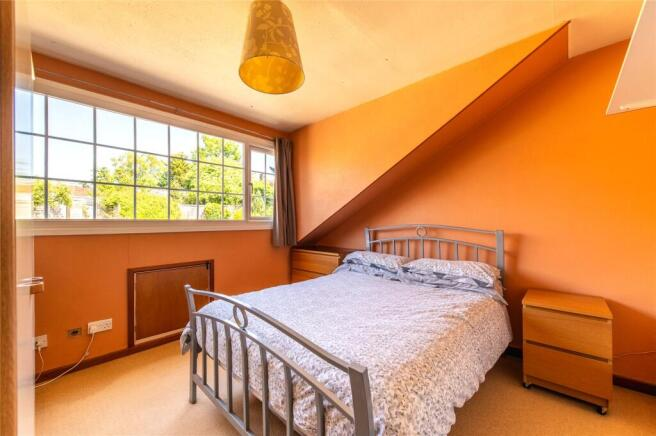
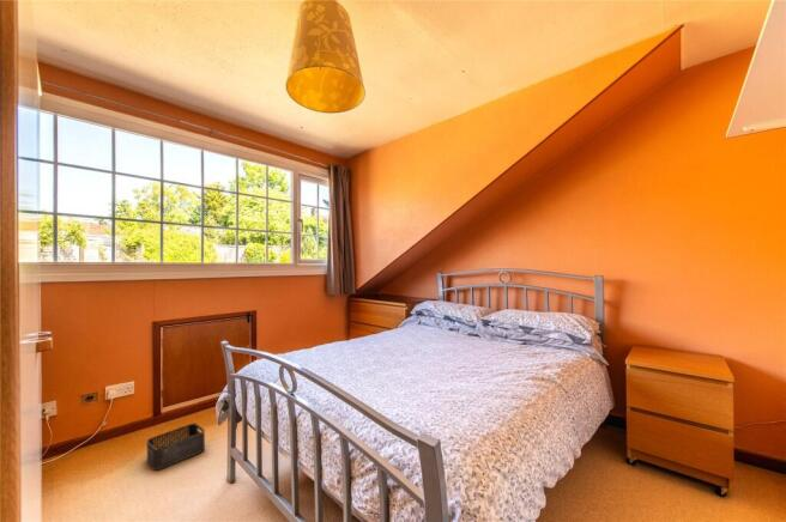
+ storage bin (176, 444)
